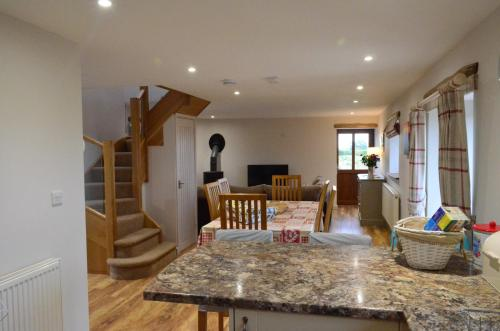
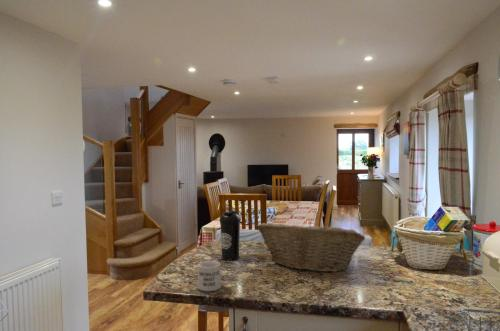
+ mug (209, 274)
+ fruit basket (308, 240)
+ water bottle (230, 234)
